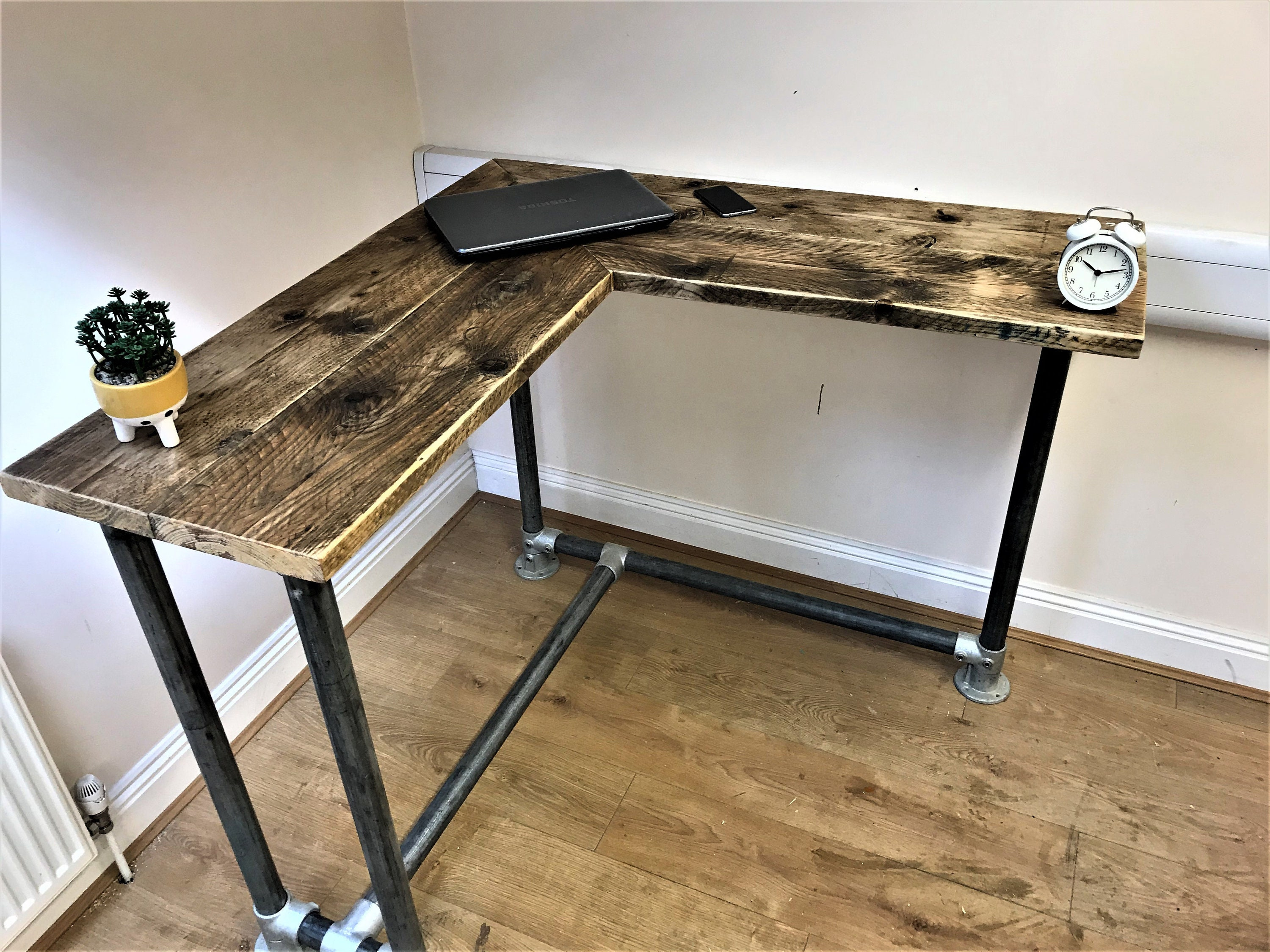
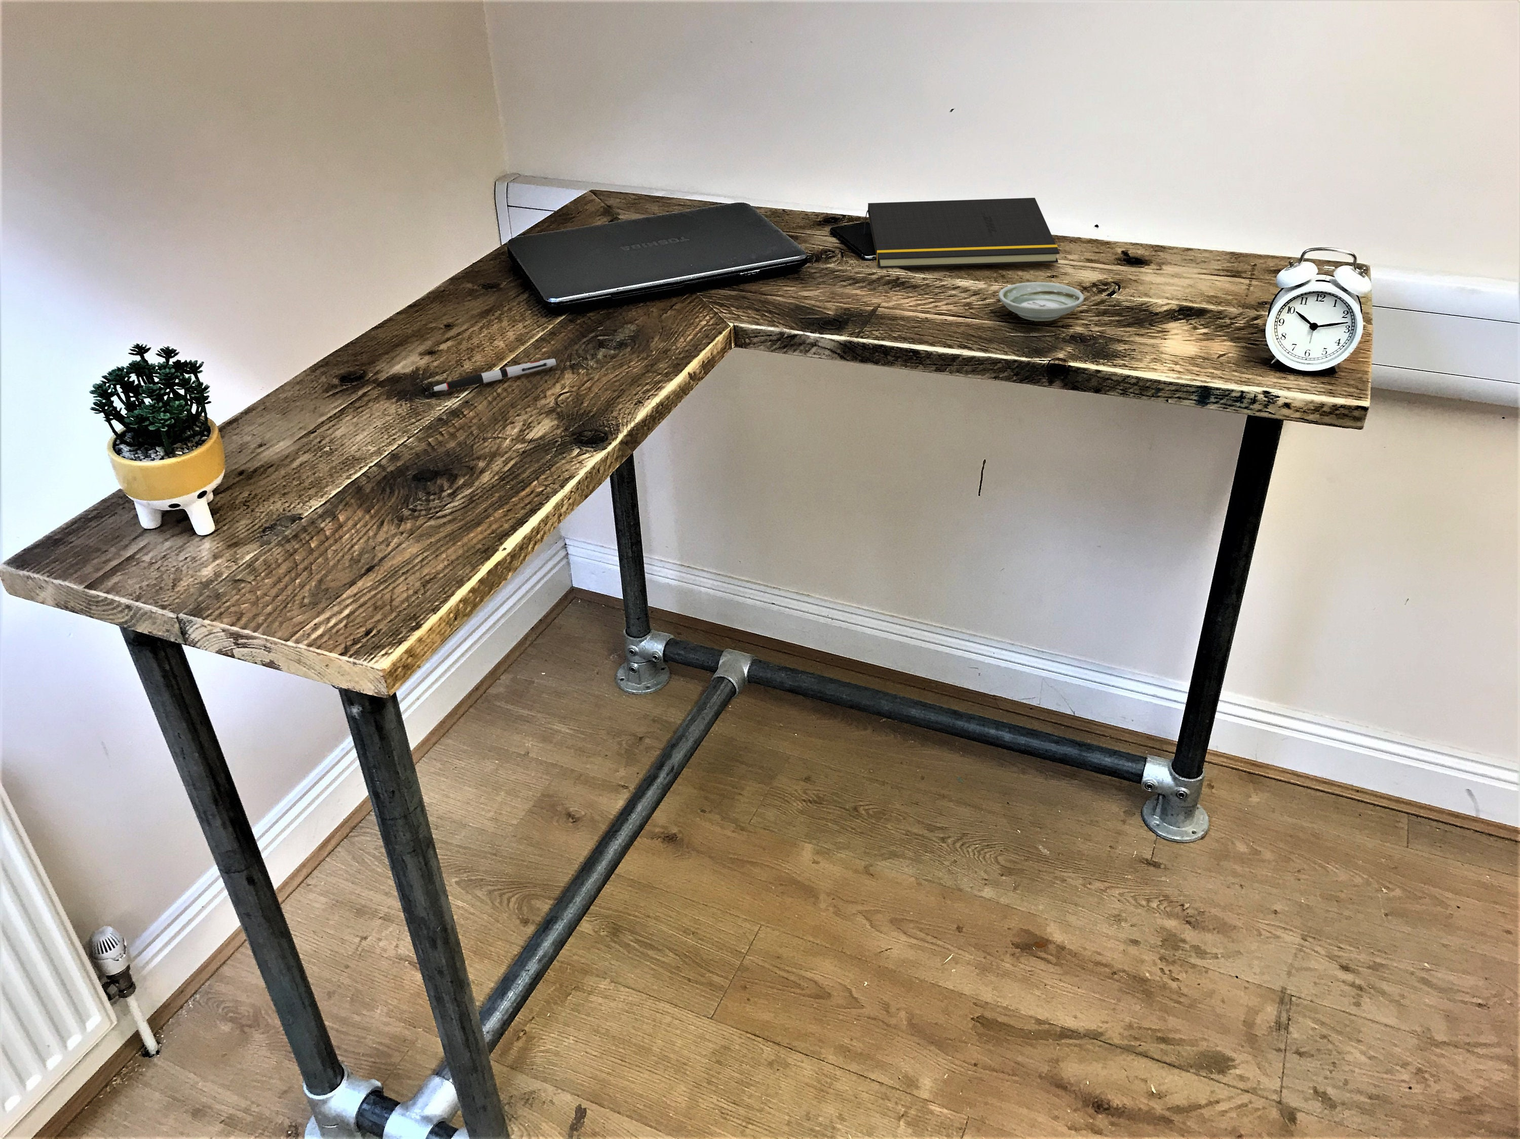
+ pen (494, 376)
+ notepad (959, 231)
+ saucer (1040, 304)
